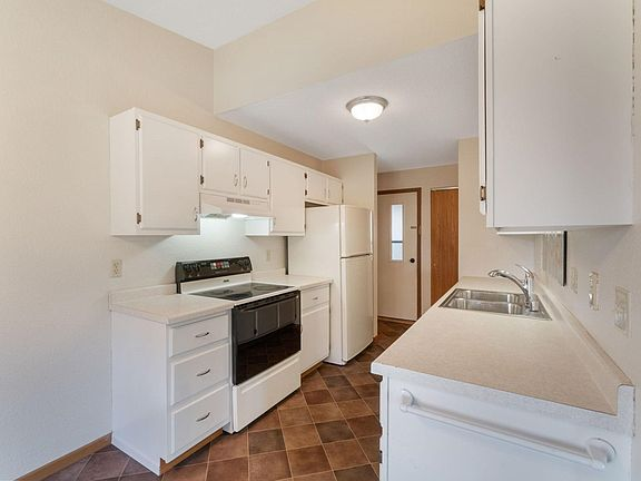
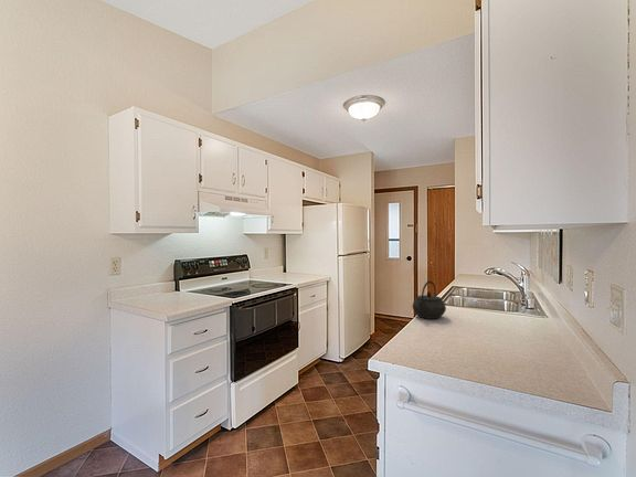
+ kettle (427, 298)
